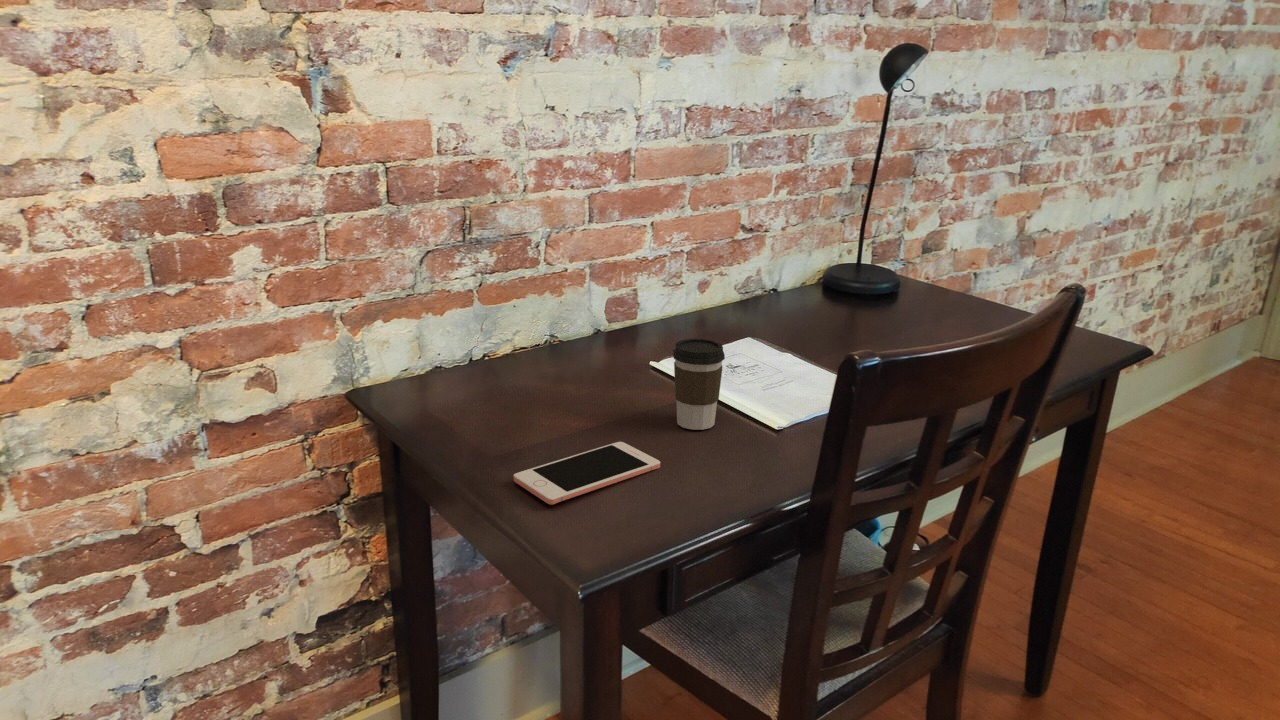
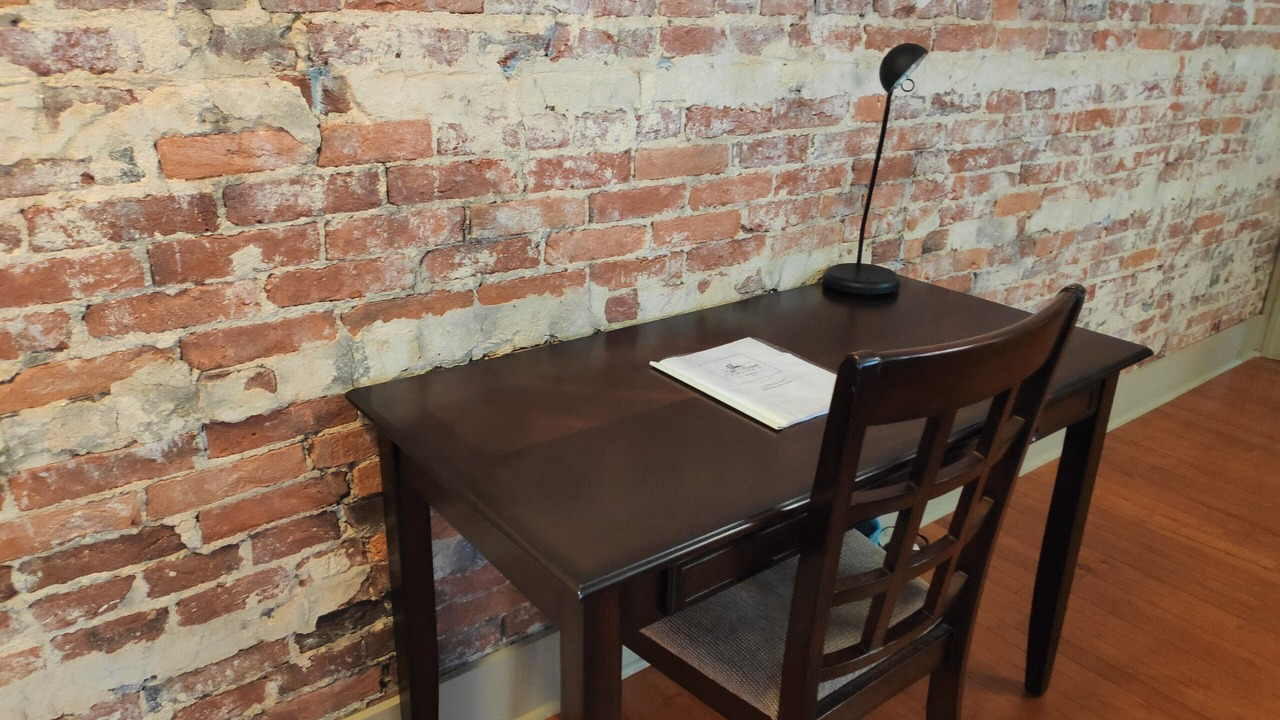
- cell phone (588, 471)
- coffee cup (697, 384)
